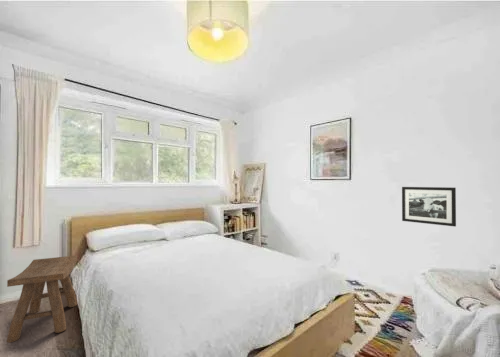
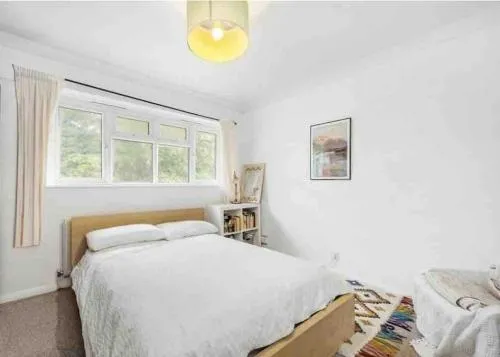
- picture frame (427, 205)
- stool (46, 293)
